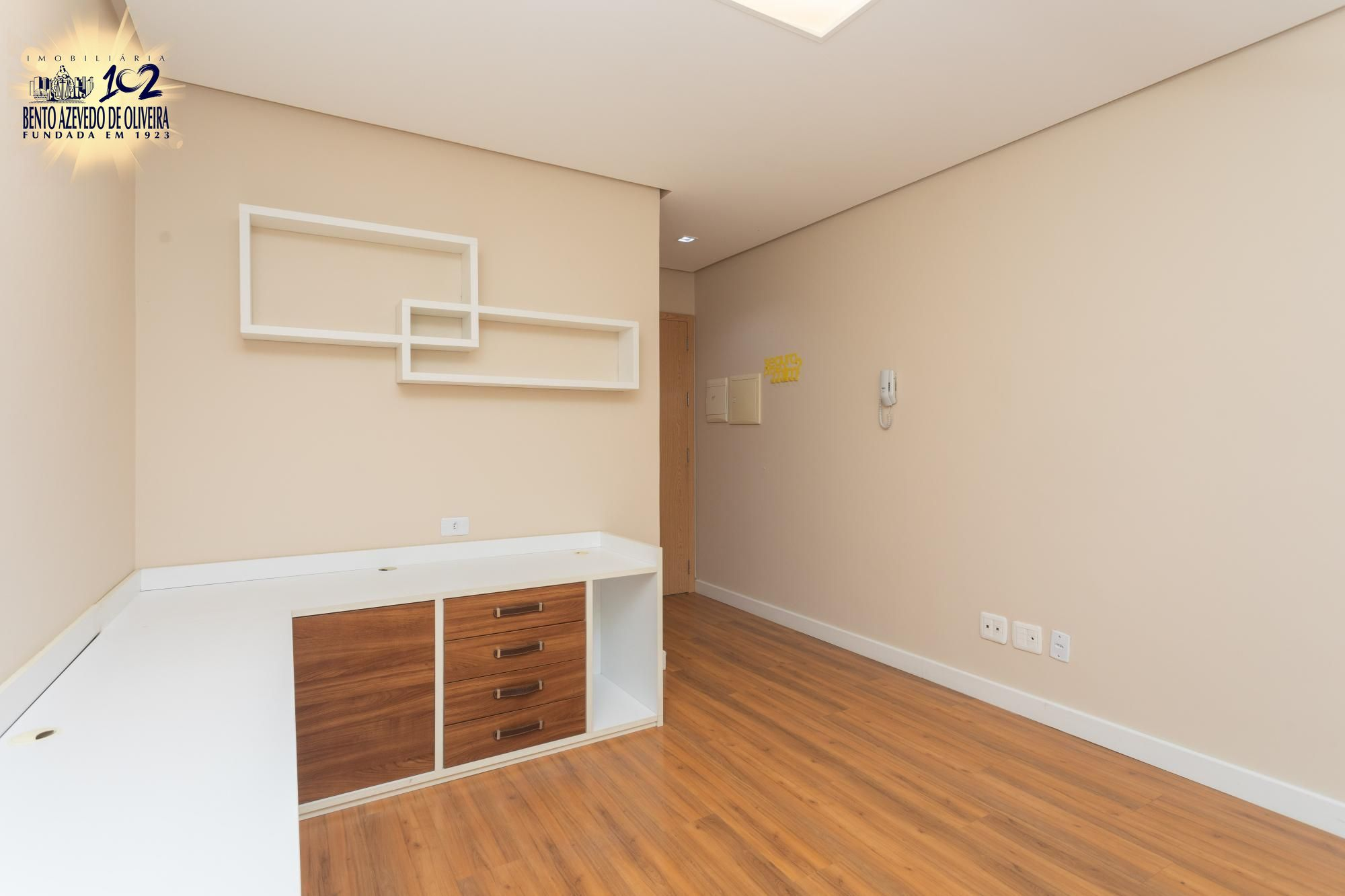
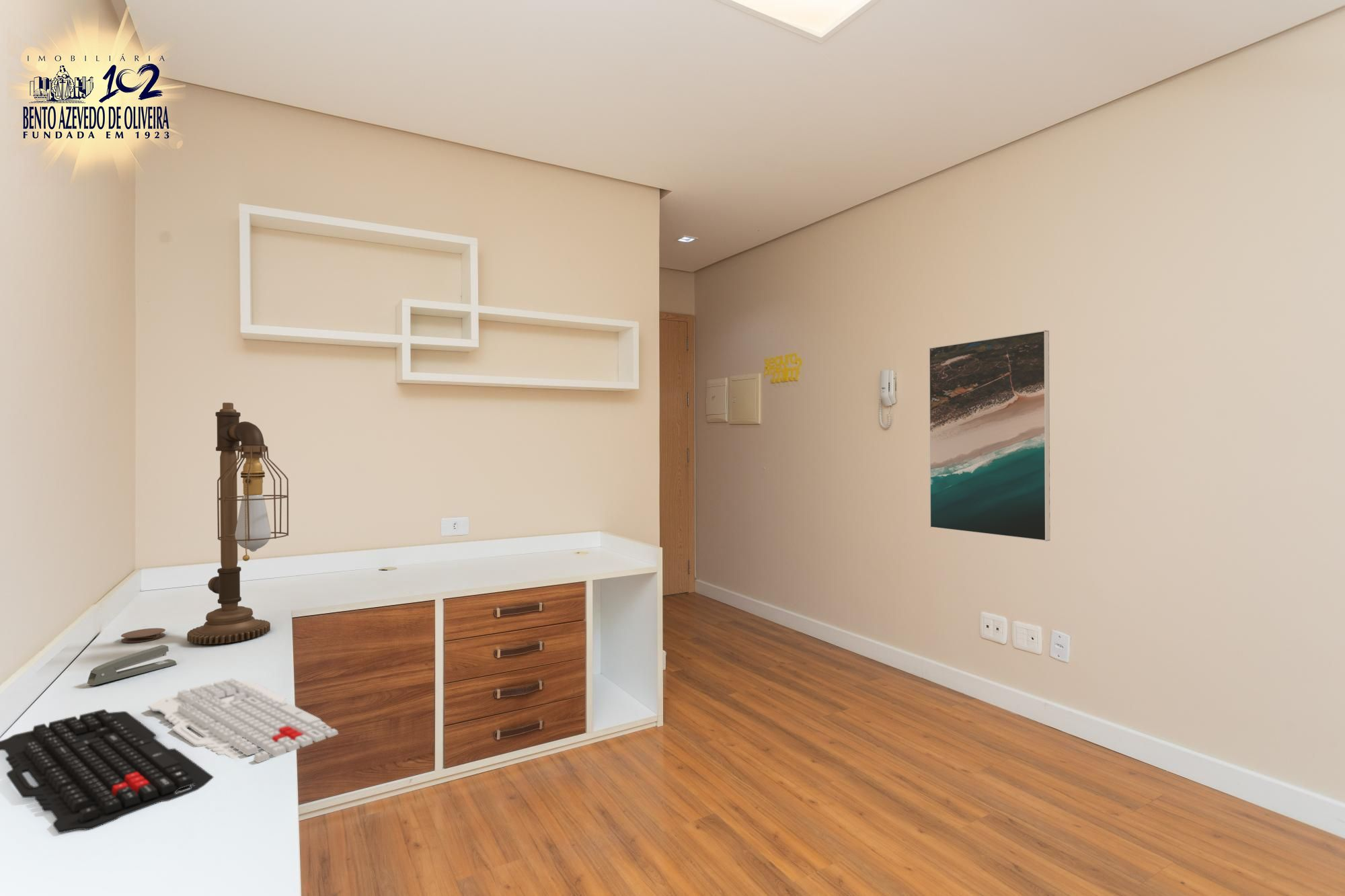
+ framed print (985, 436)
+ stapler (134, 663)
+ keyboard (176, 732)
+ coaster (143, 635)
+ desk lamp (240, 520)
